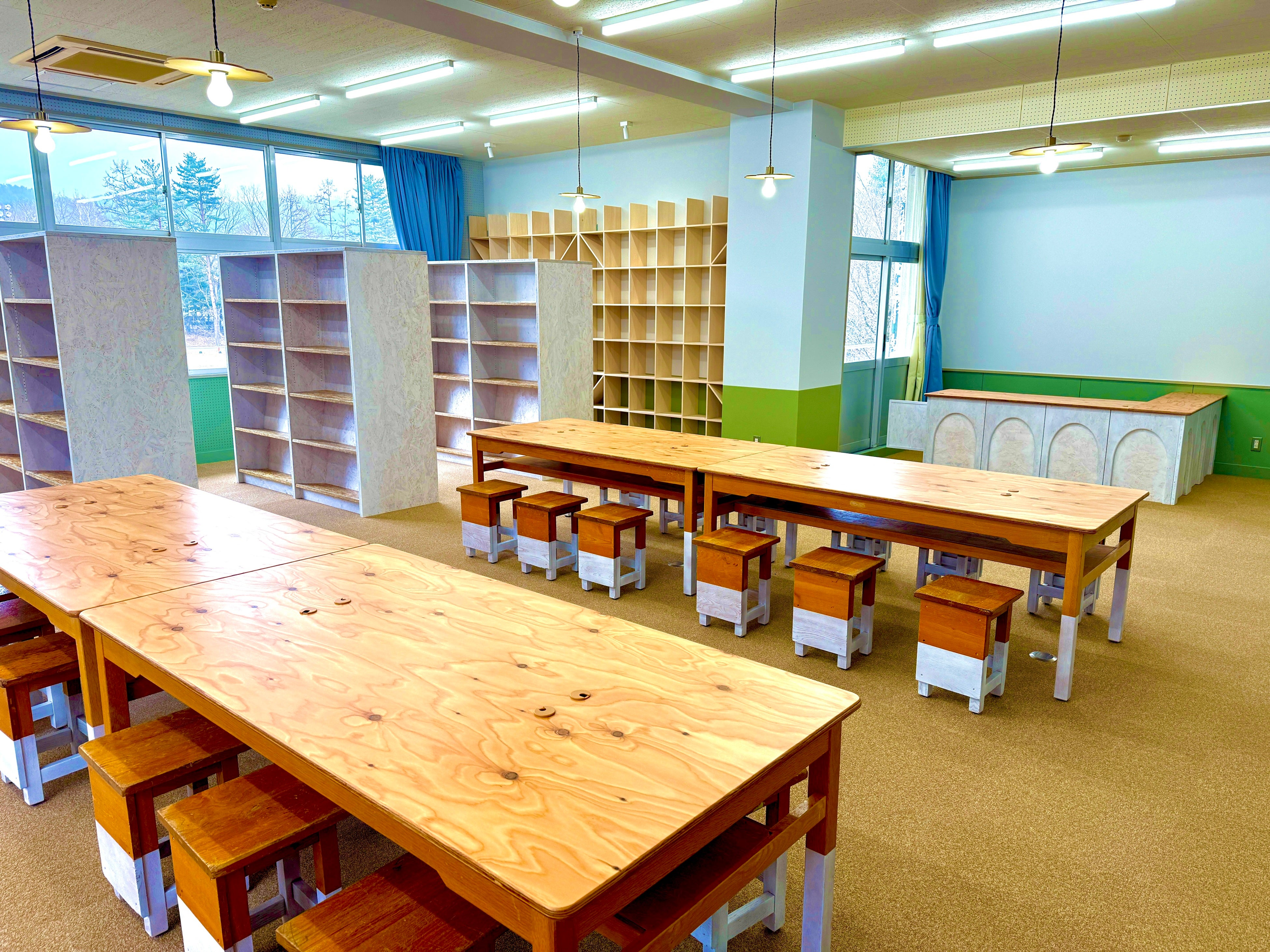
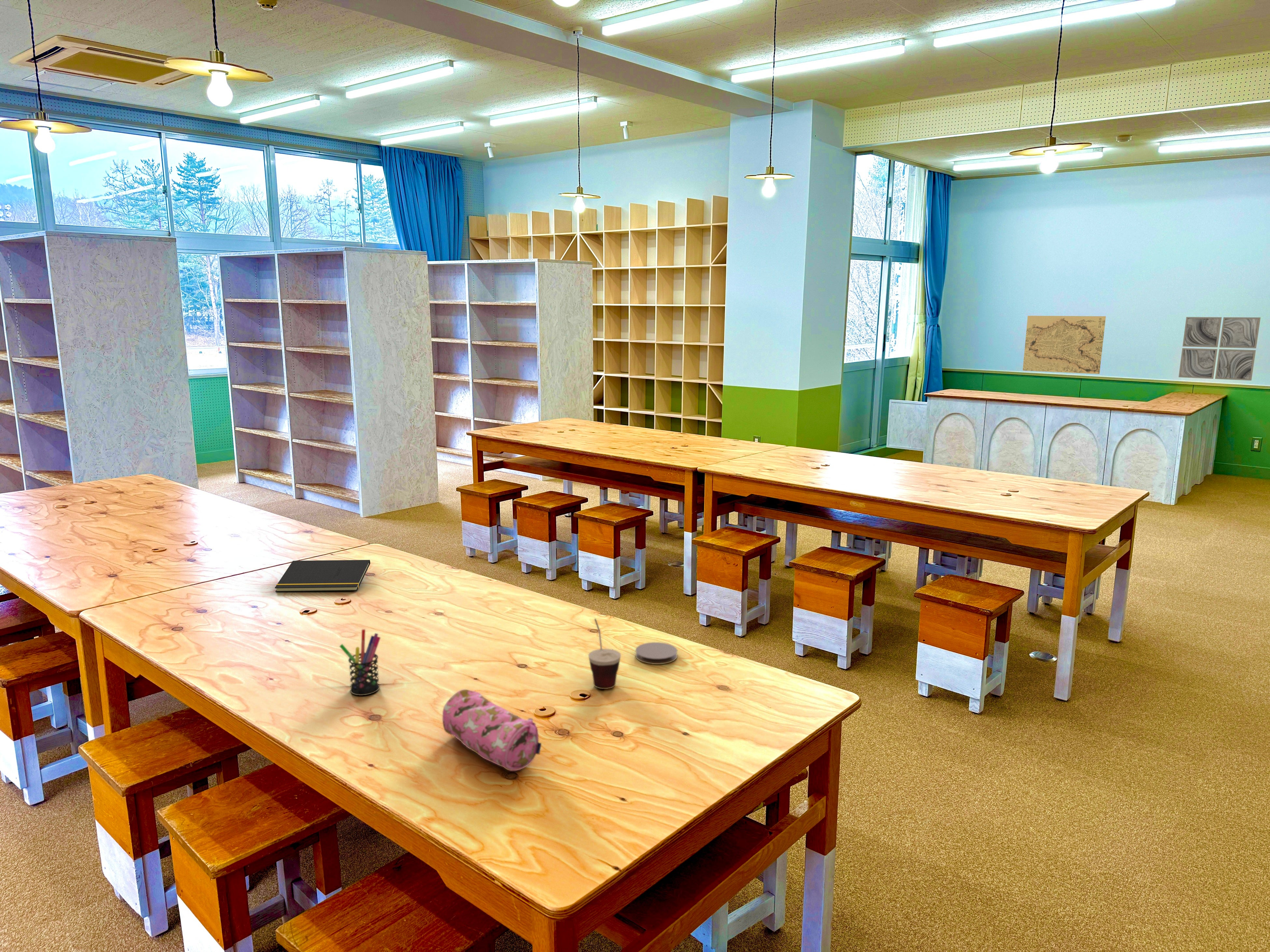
+ wall art (1217, 349)
+ coaster (656, 653)
+ cup (601, 654)
+ notepad (324, 575)
+ map (1063, 344)
+ pen holder (360, 662)
+ pencil case (489, 728)
